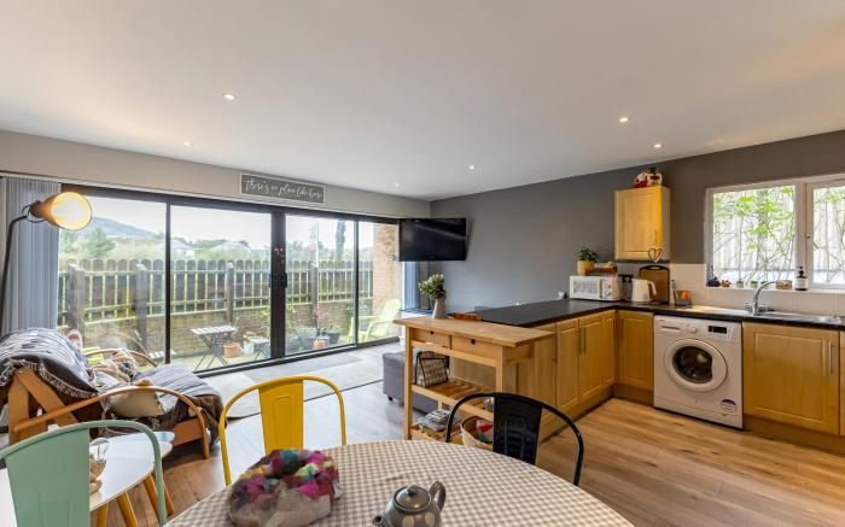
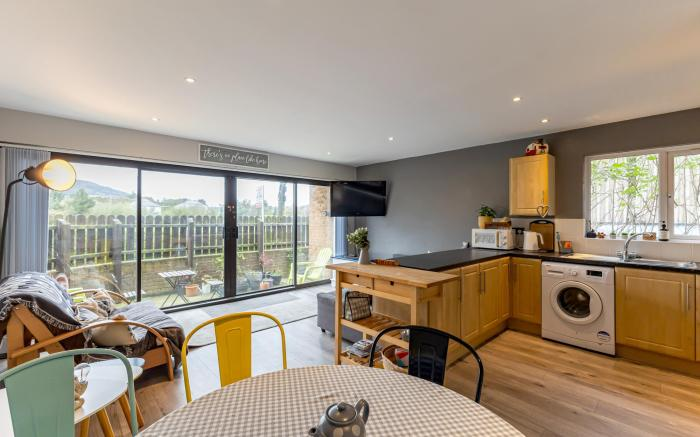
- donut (286, 480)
